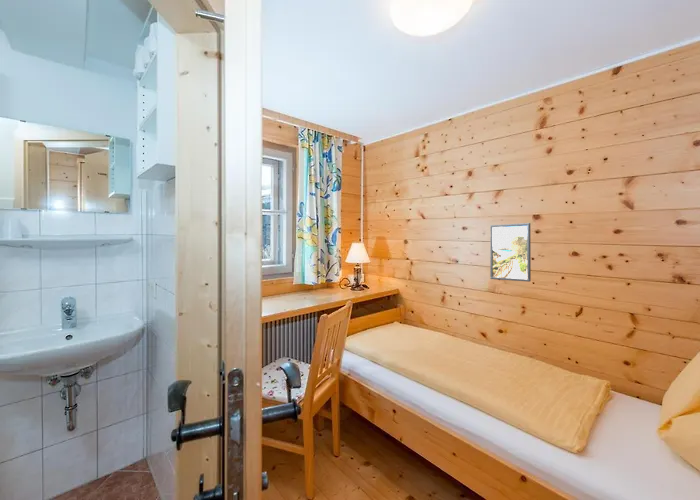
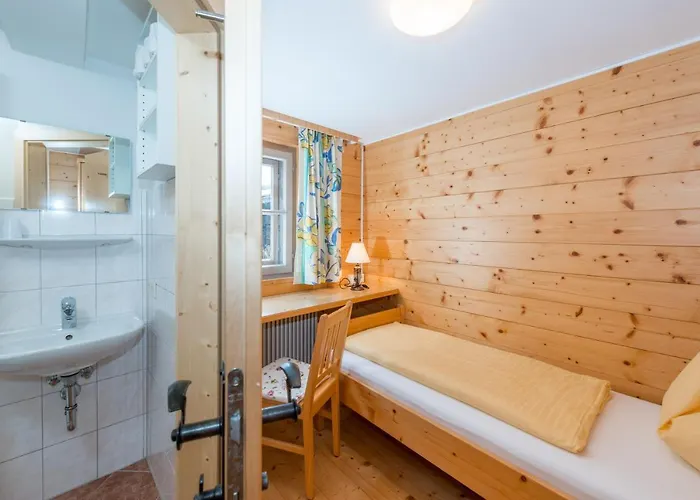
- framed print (509, 252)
